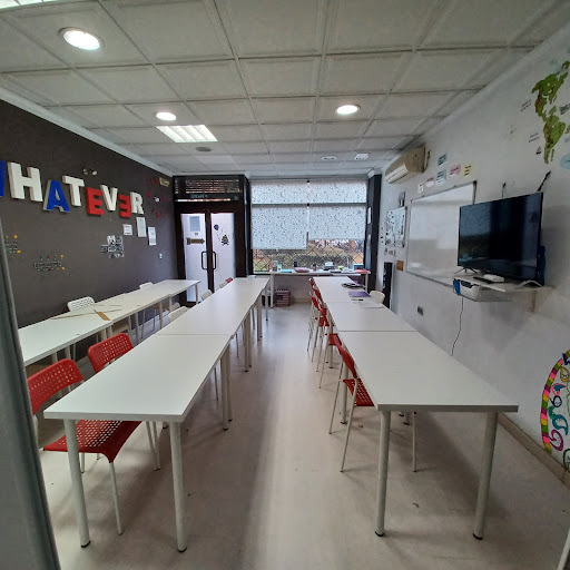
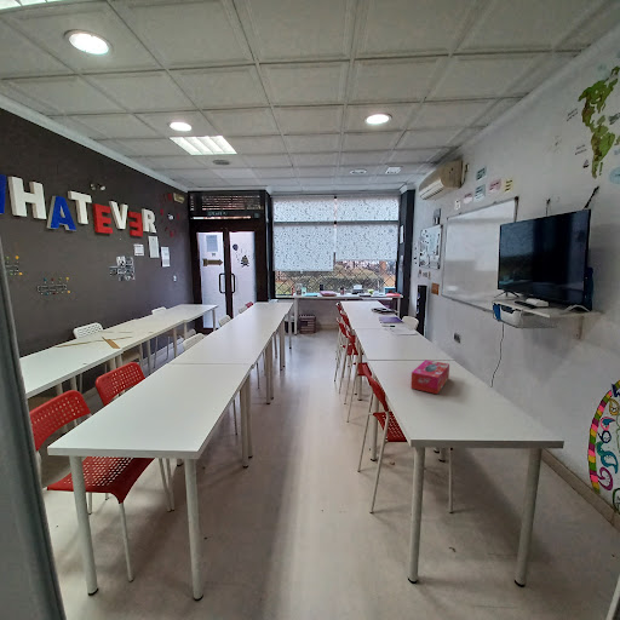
+ tissue box (430, 375)
